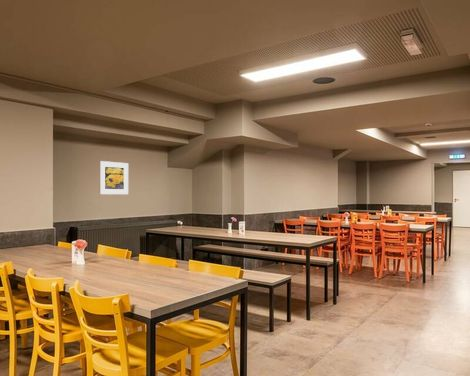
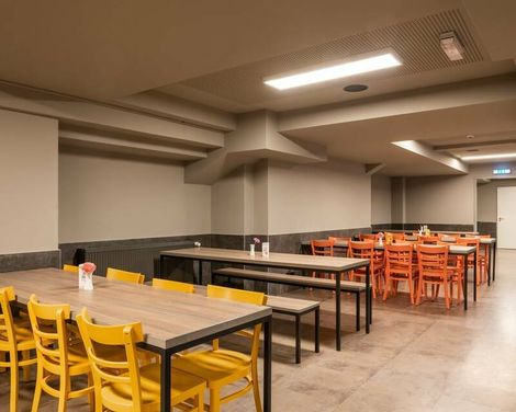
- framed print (114, 178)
